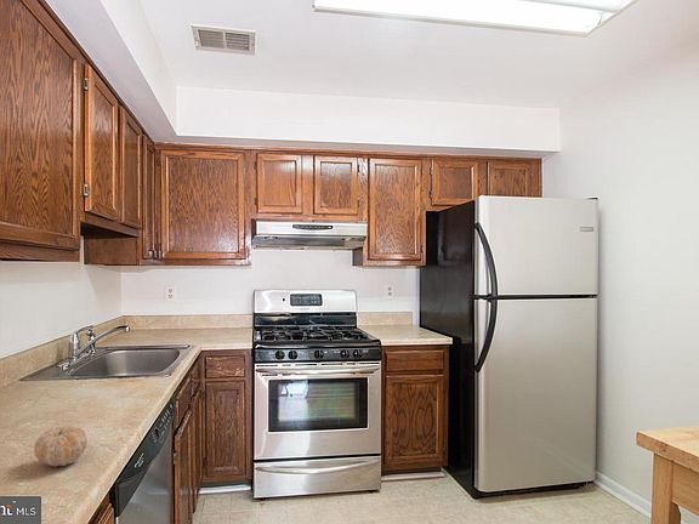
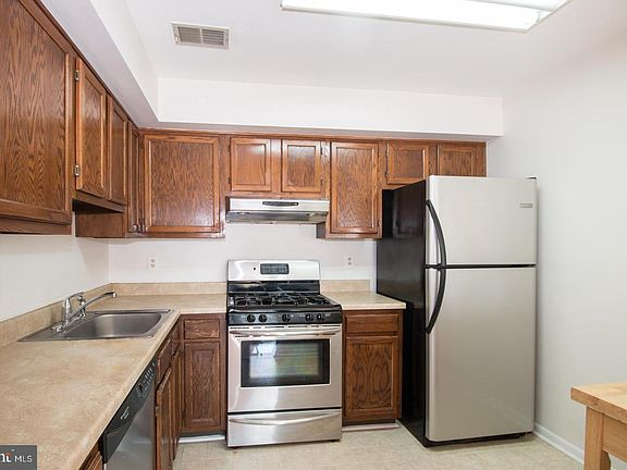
- fruit (61, 446)
